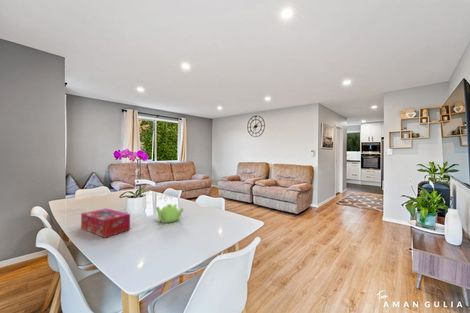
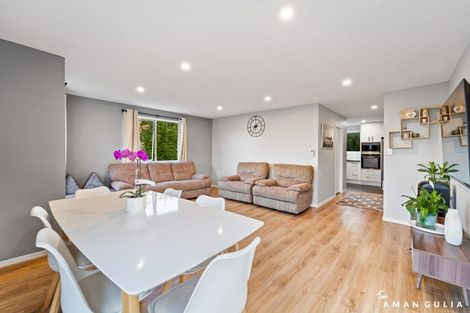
- teapot (169, 212)
- tissue box (105, 221)
